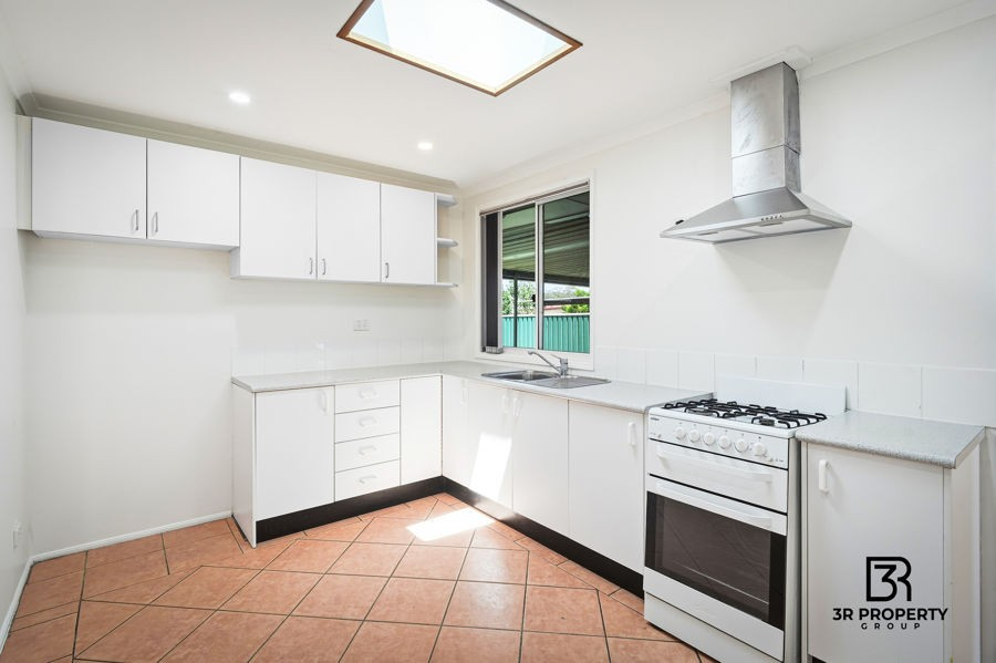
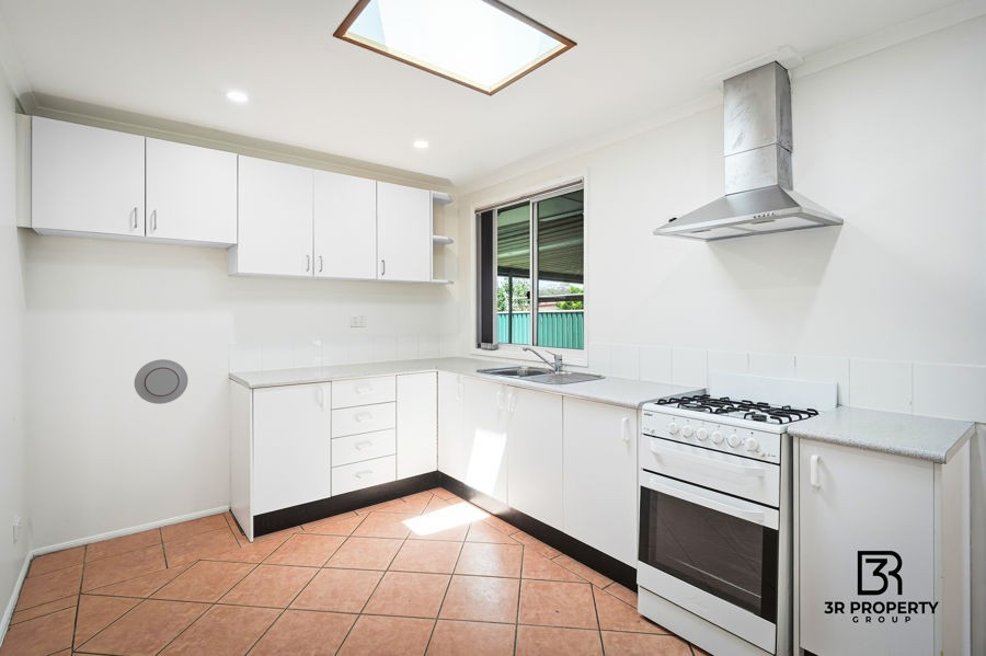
+ decorative plate (161, 381)
